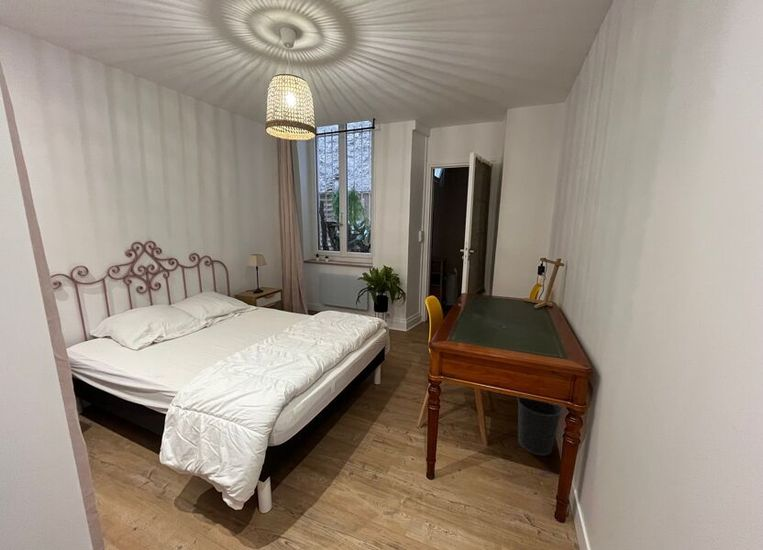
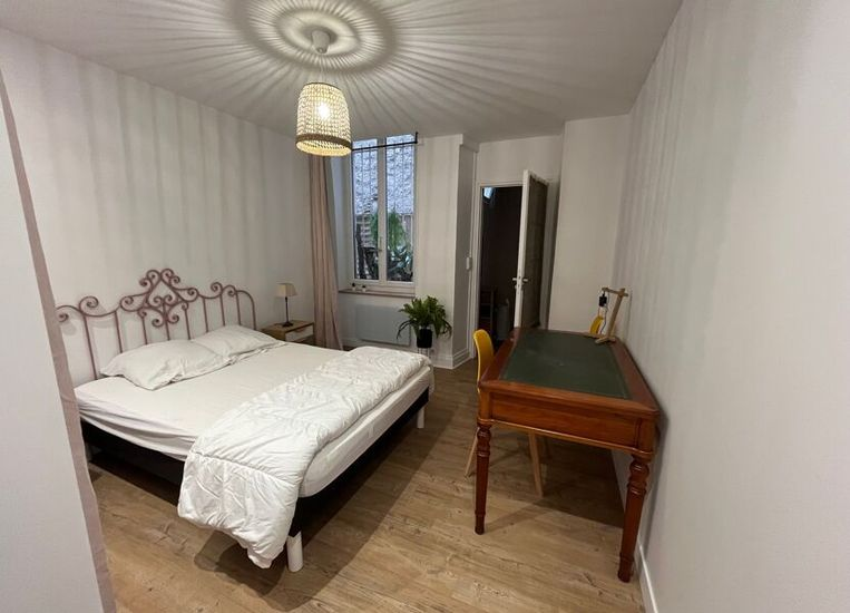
- wastebasket (537, 423)
